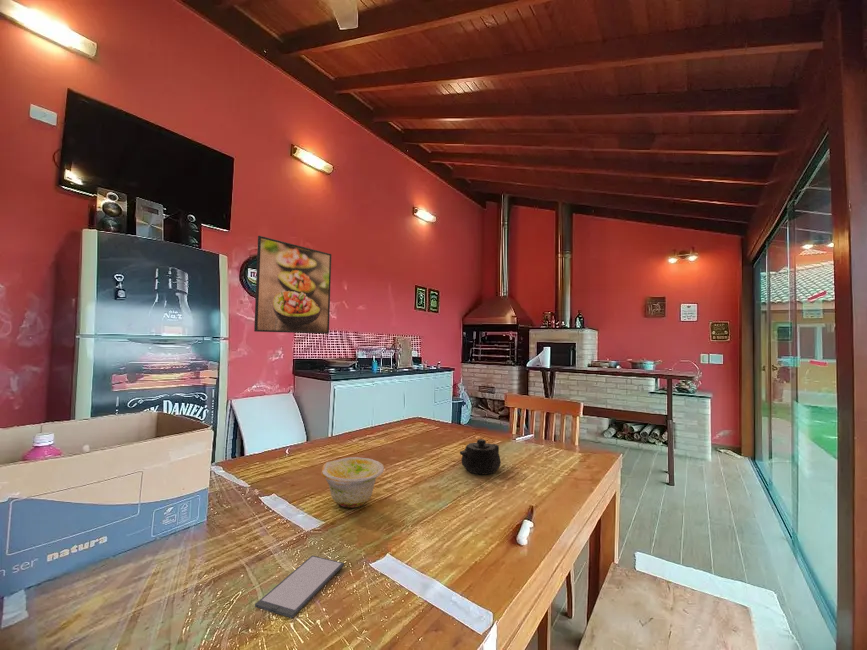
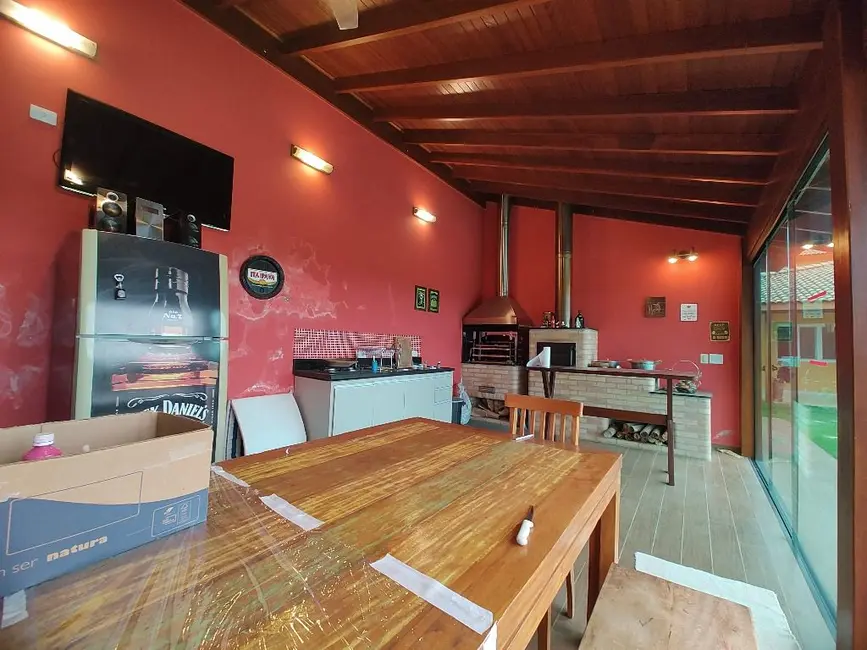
- teapot (479, 455)
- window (303, 582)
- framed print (296, 289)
- bowl (352, 484)
